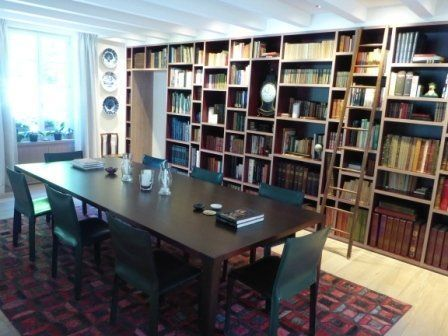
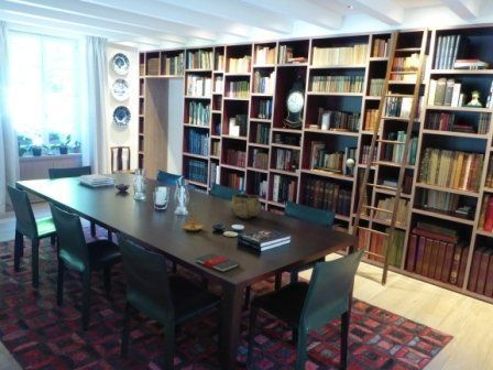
+ decorative bowl (245, 206)
+ book (217, 261)
+ candlestick (190, 216)
